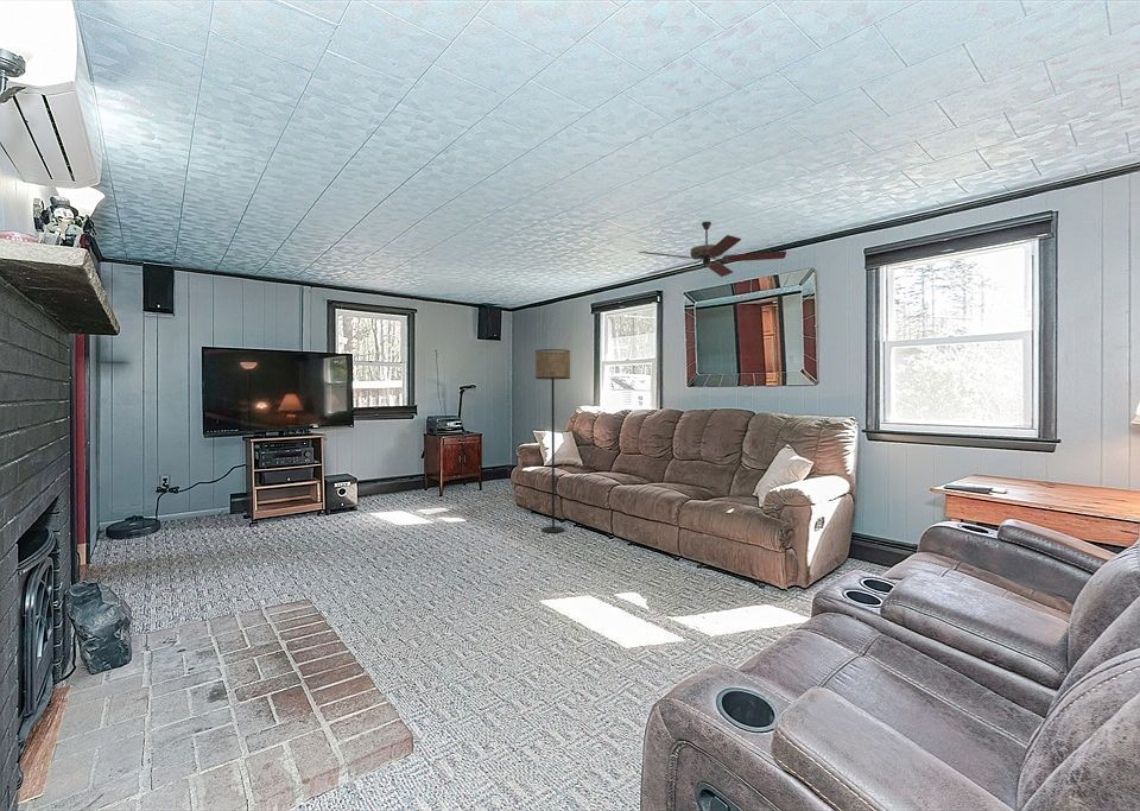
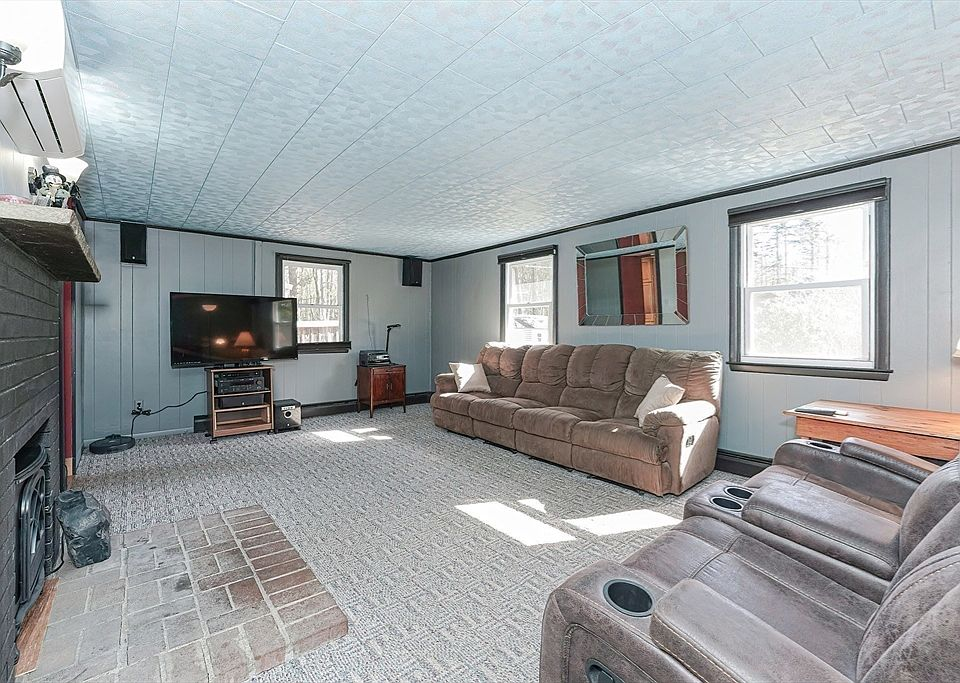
- ceiling fan (711, 245)
- floor lamp (552, 439)
